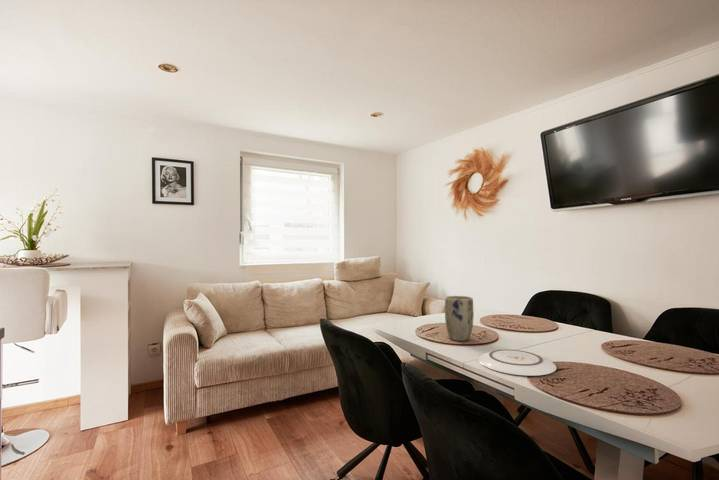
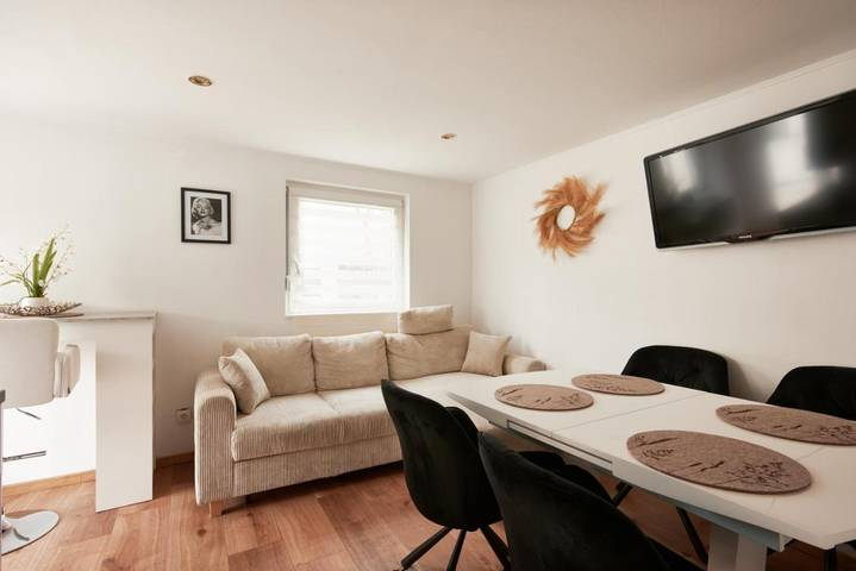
- plate (515, 359)
- plant pot (459, 318)
